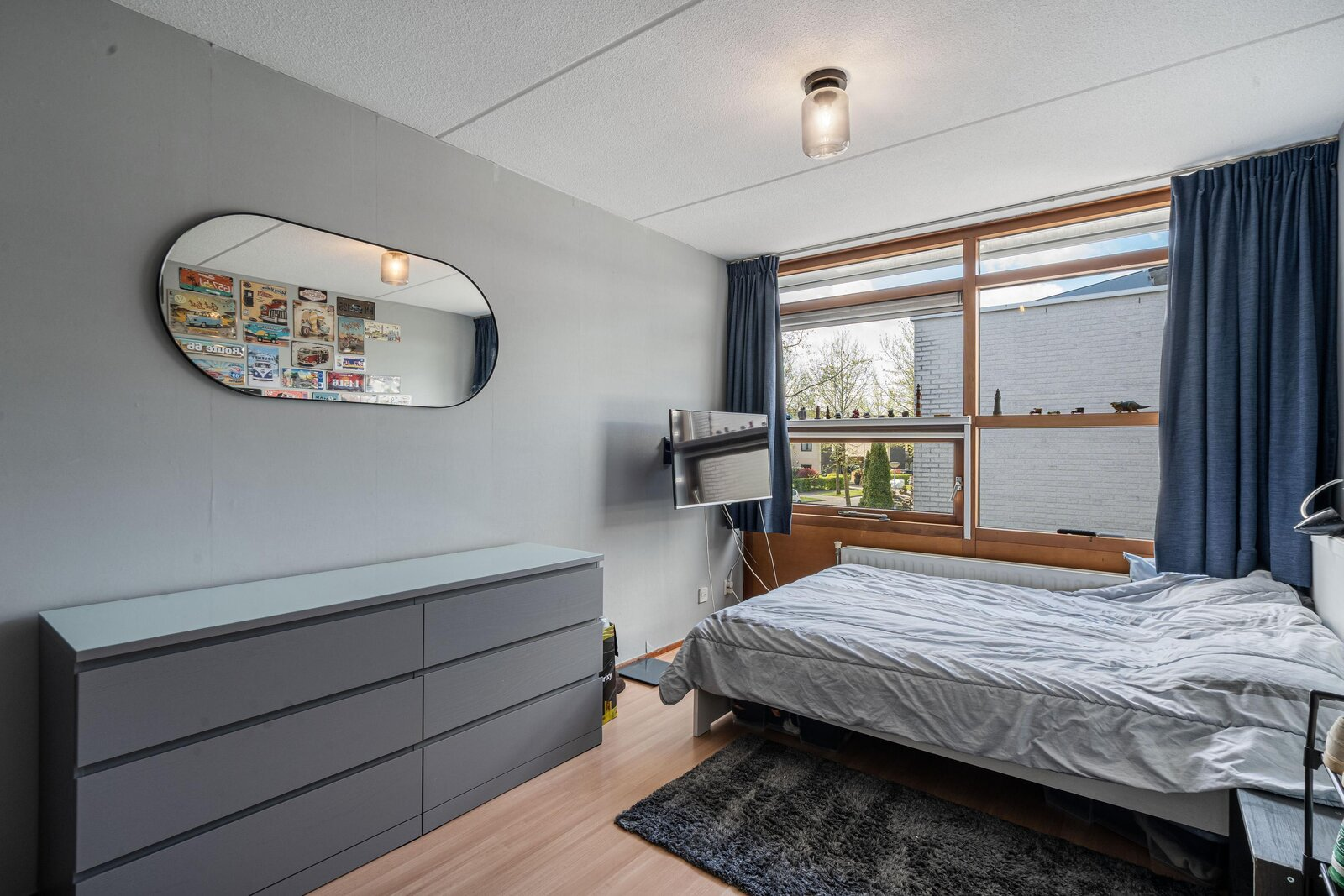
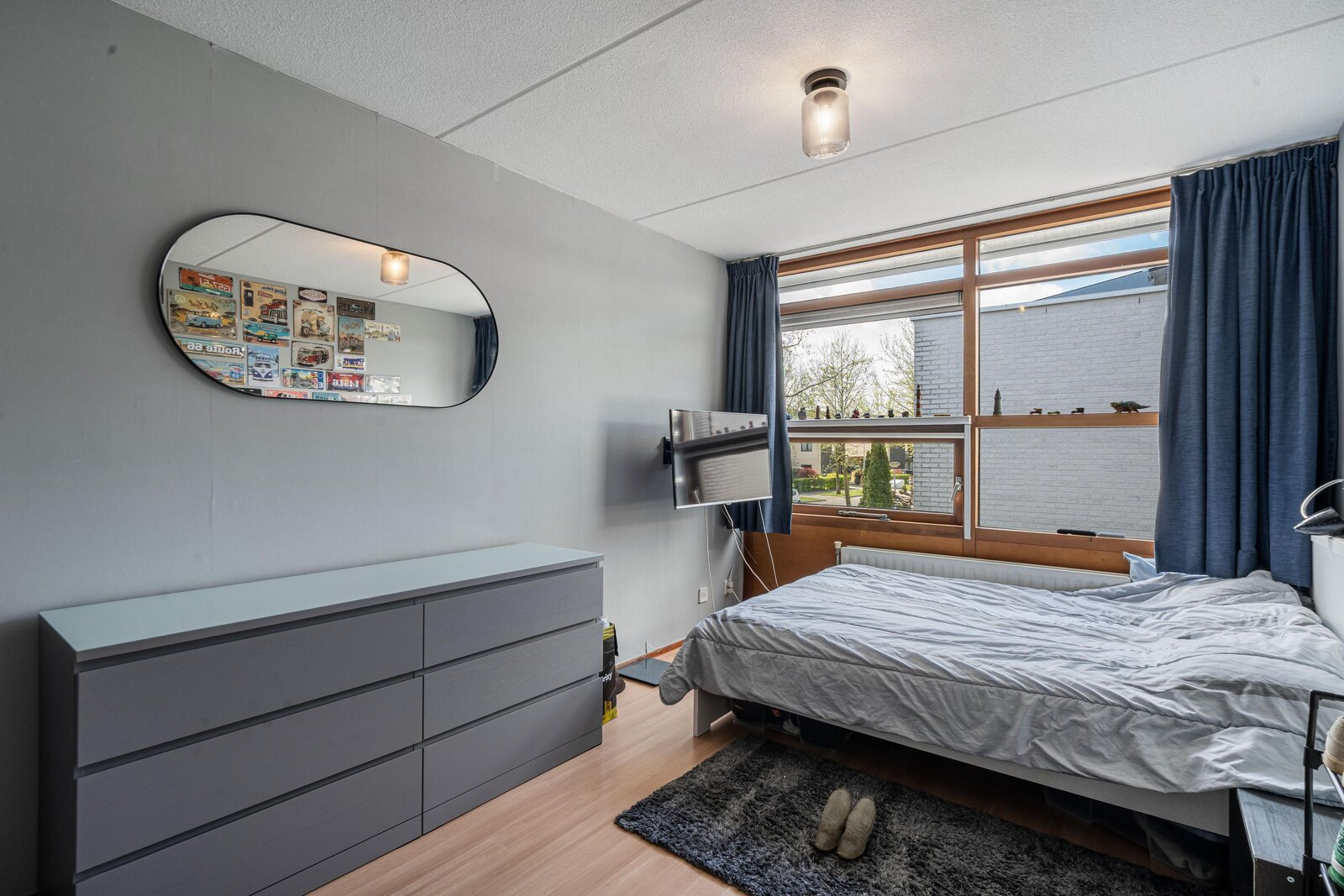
+ slippers (844, 822)
